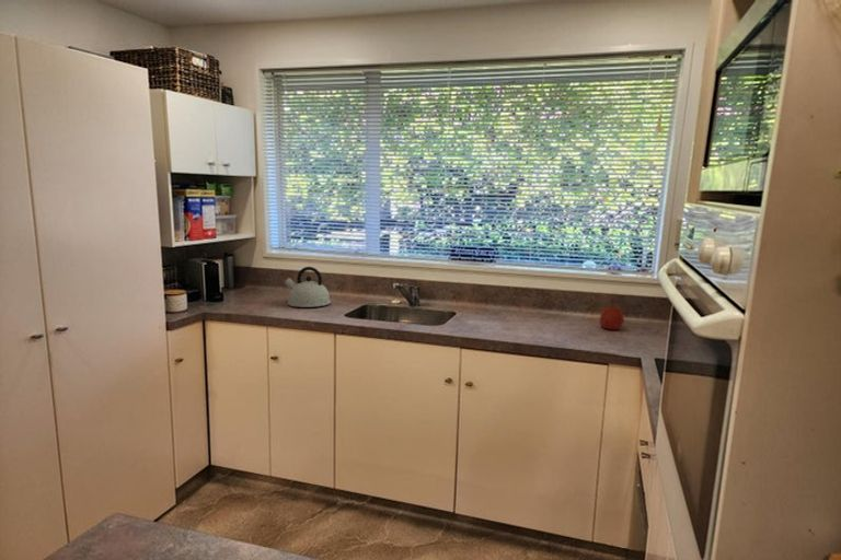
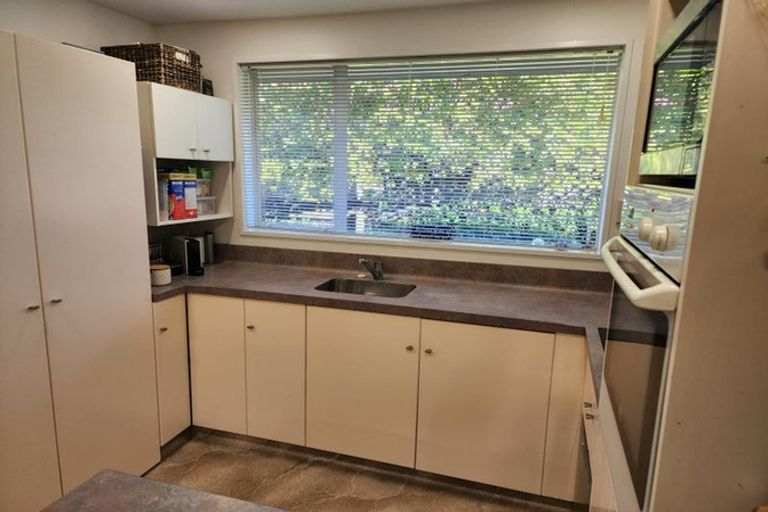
- kettle (307, 284)
- apple (611, 316)
